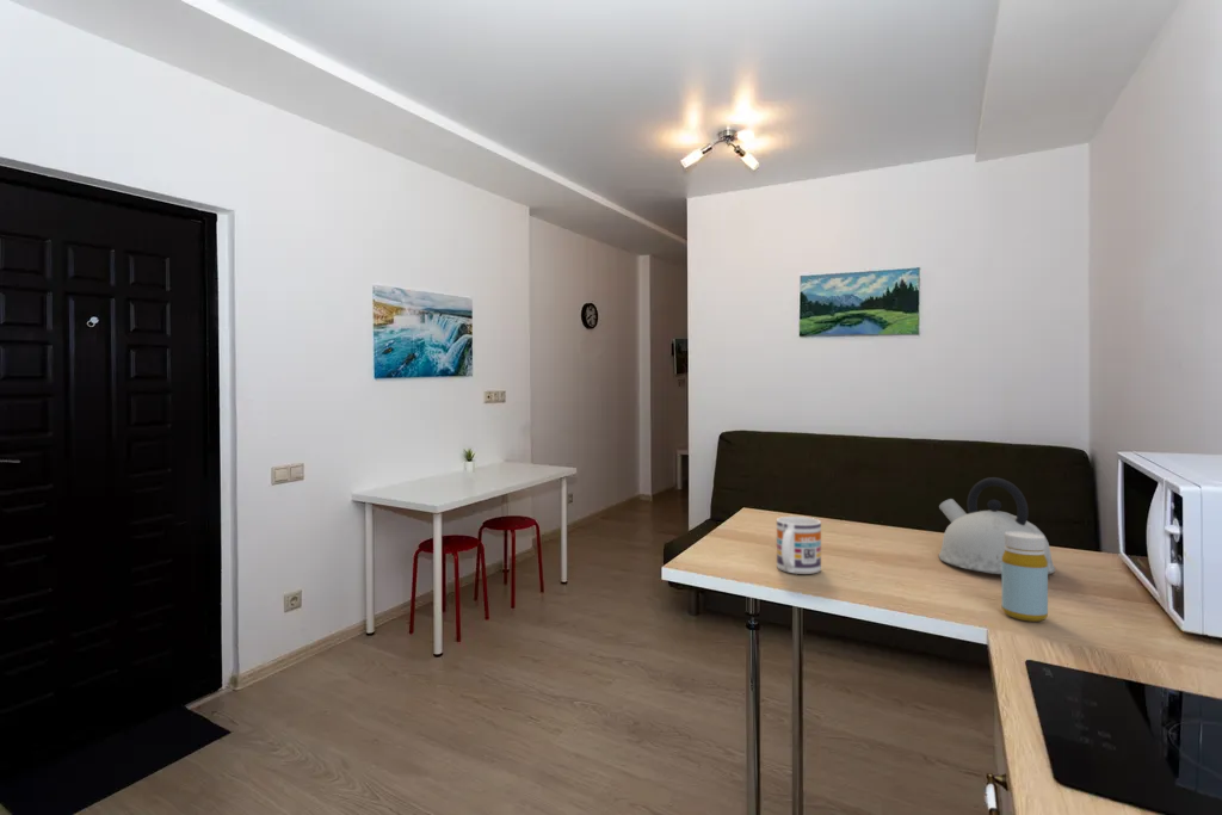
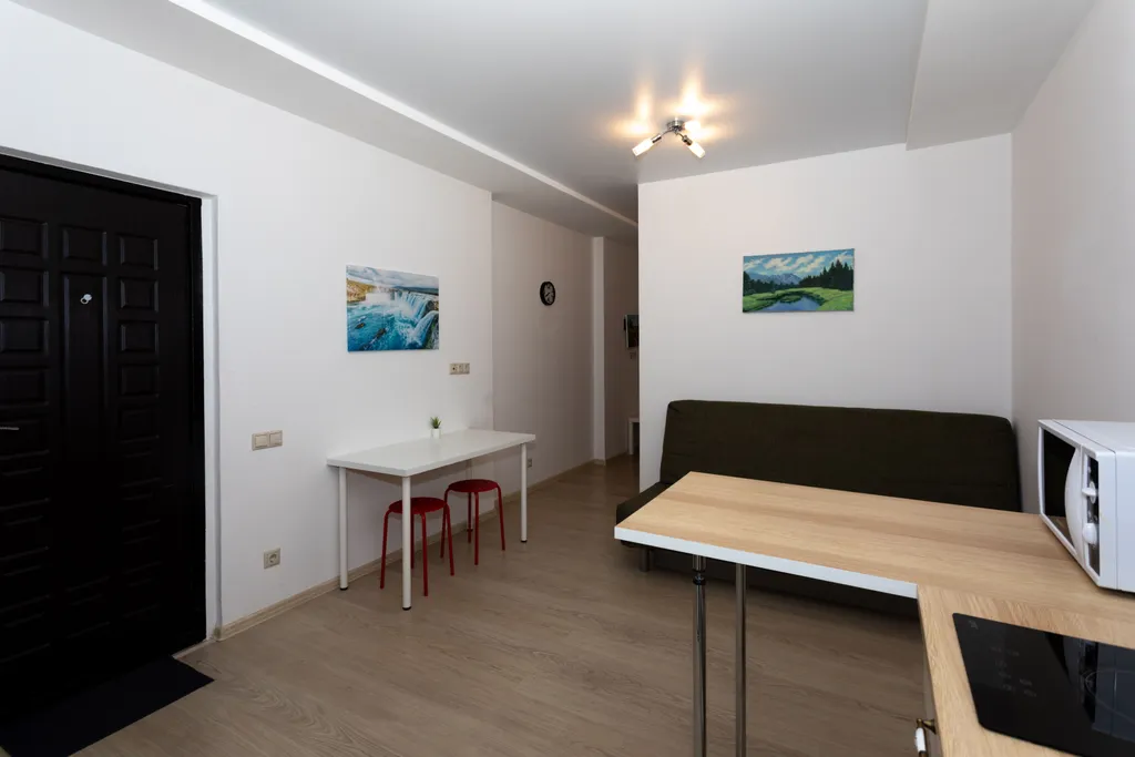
- bottle (1024, 575)
- mug (795, 544)
- kettle (989, 519)
